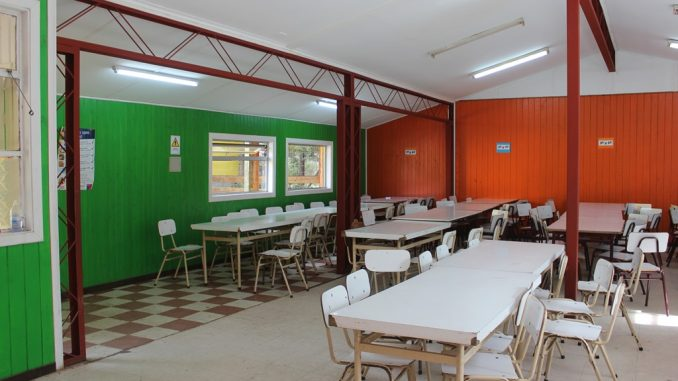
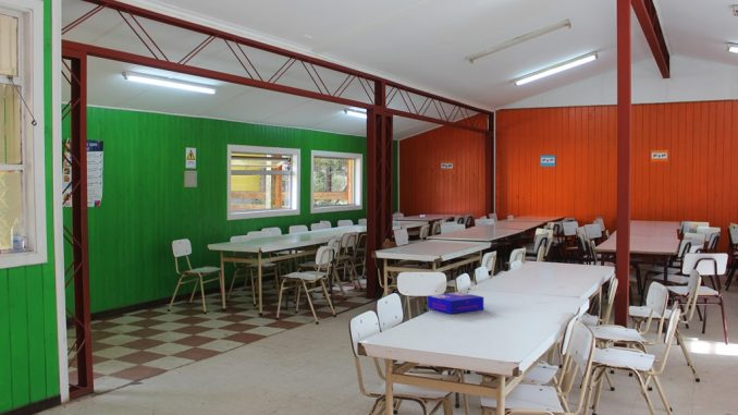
+ board game (455, 302)
